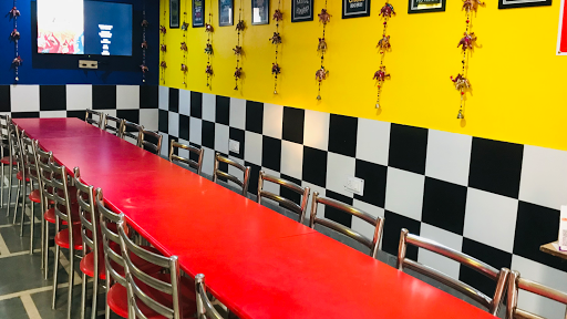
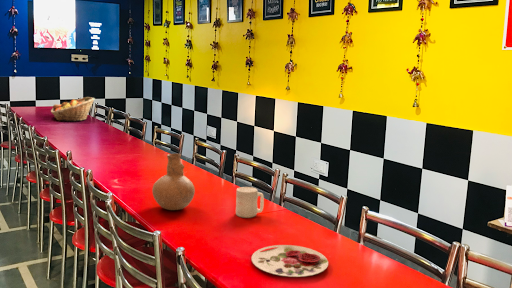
+ plate (289, 259)
+ mug (248, 202)
+ vase (173, 181)
+ fruit basket (73, 108)
